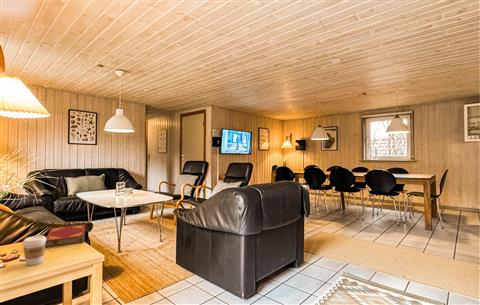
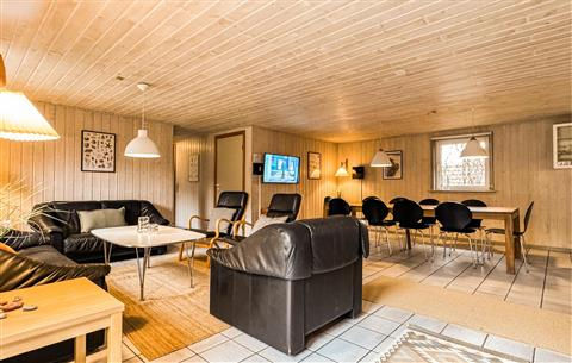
- coffee cup (34, 250)
- hardback book (66, 235)
